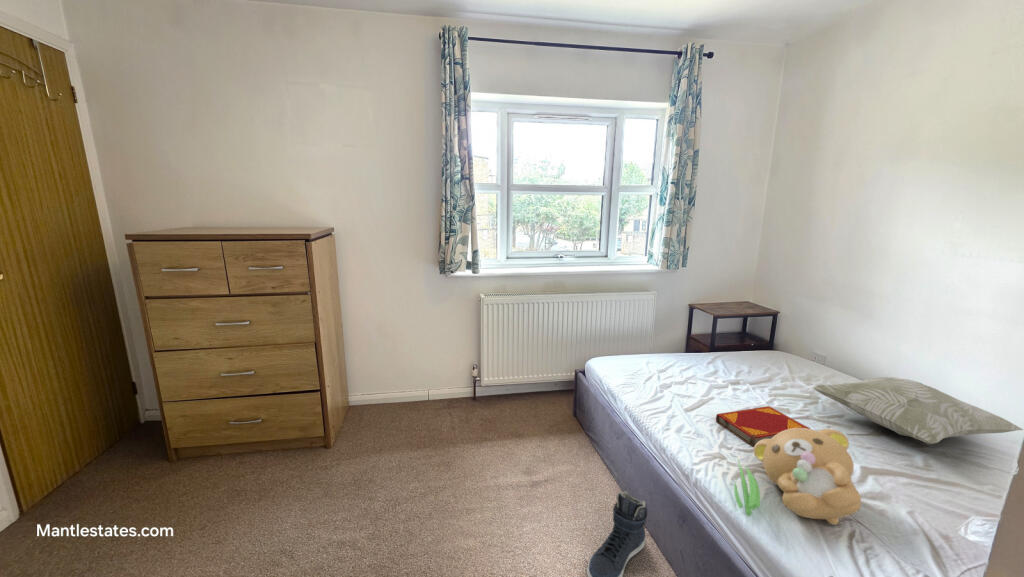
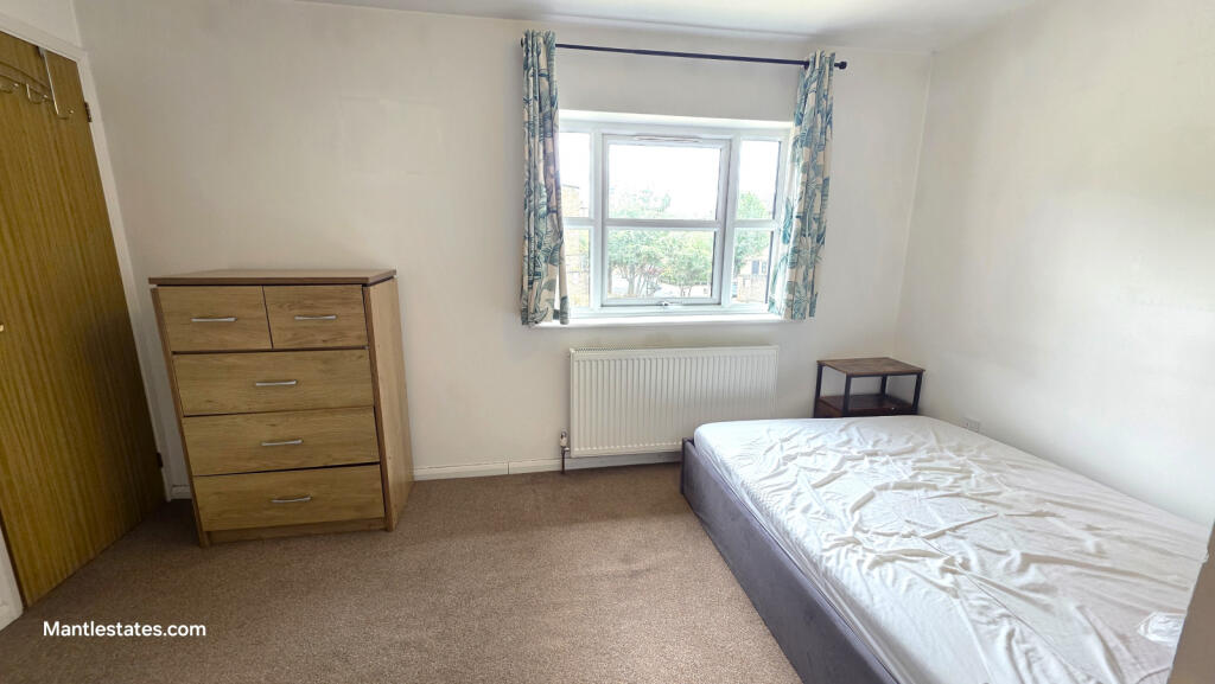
- sneaker (619, 533)
- decorative pillow (907, 406)
- teddy bear (793, 467)
- hardback book (760, 424)
